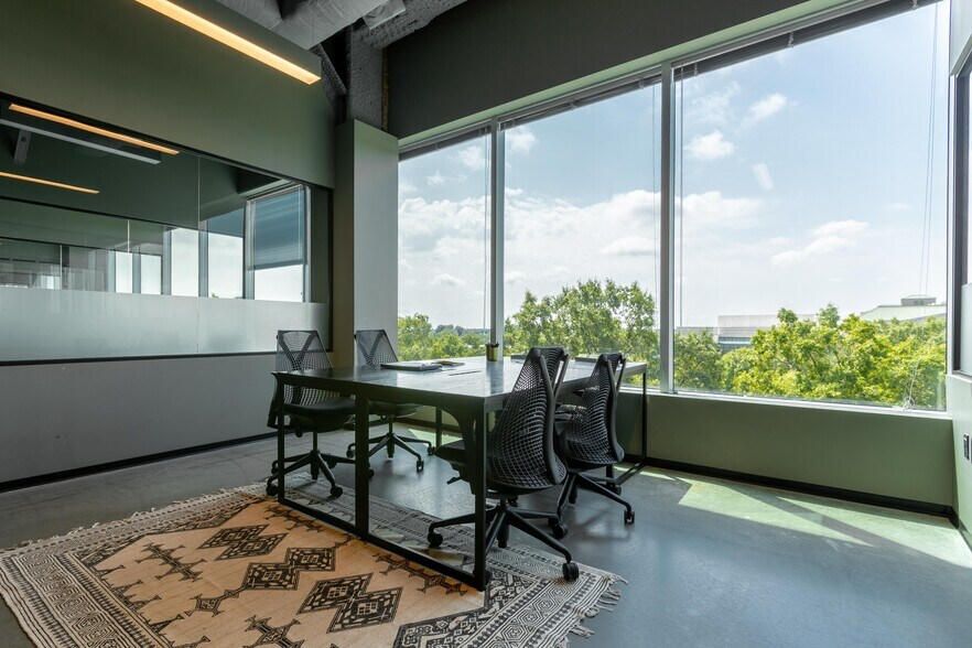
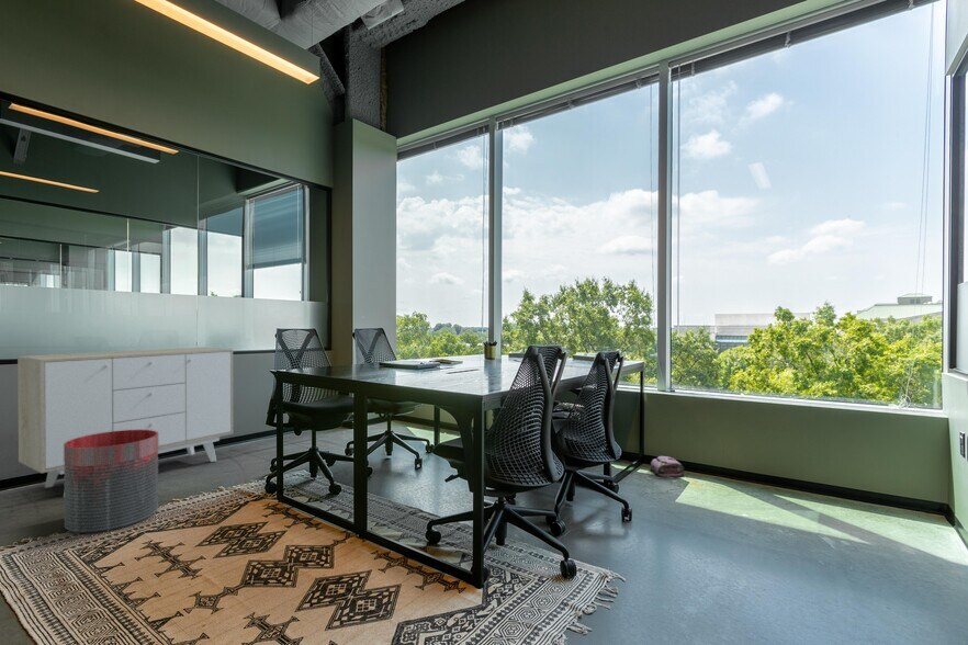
+ sideboard (137, 412)
+ trash can (113, 477)
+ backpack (668, 463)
